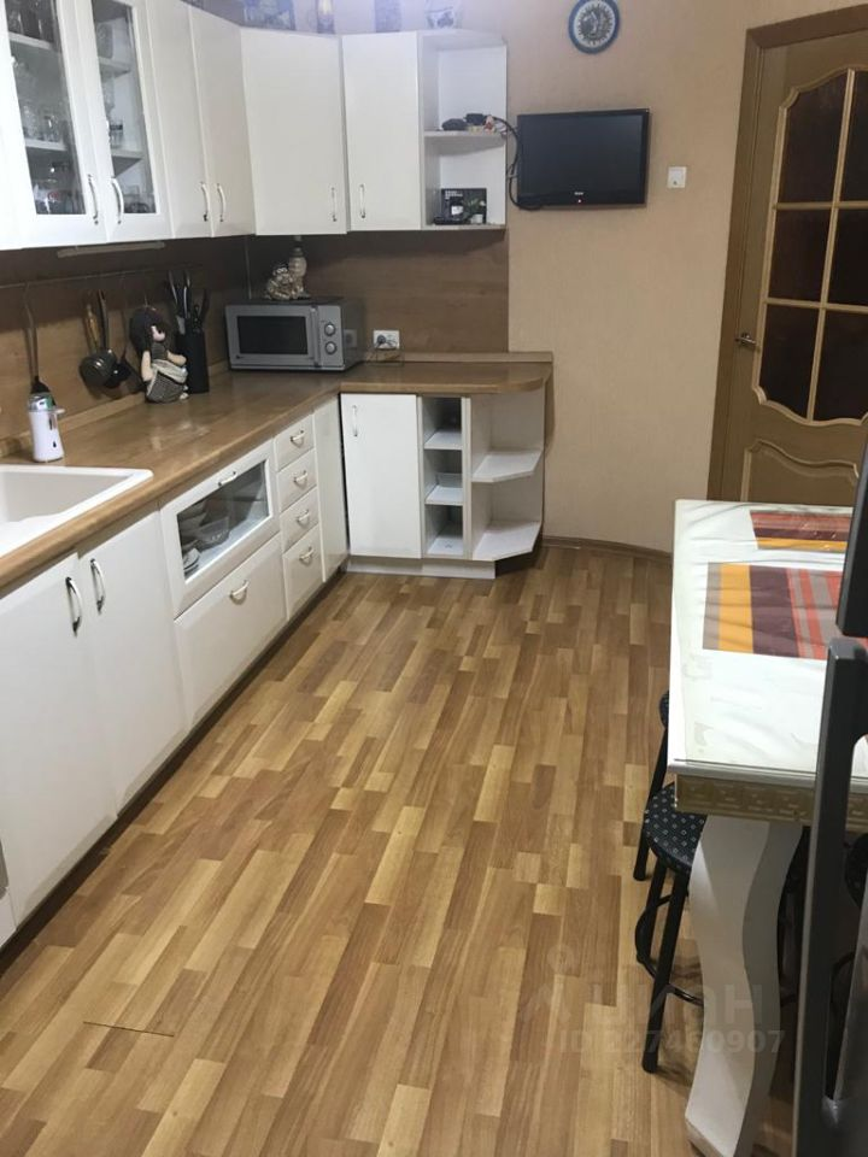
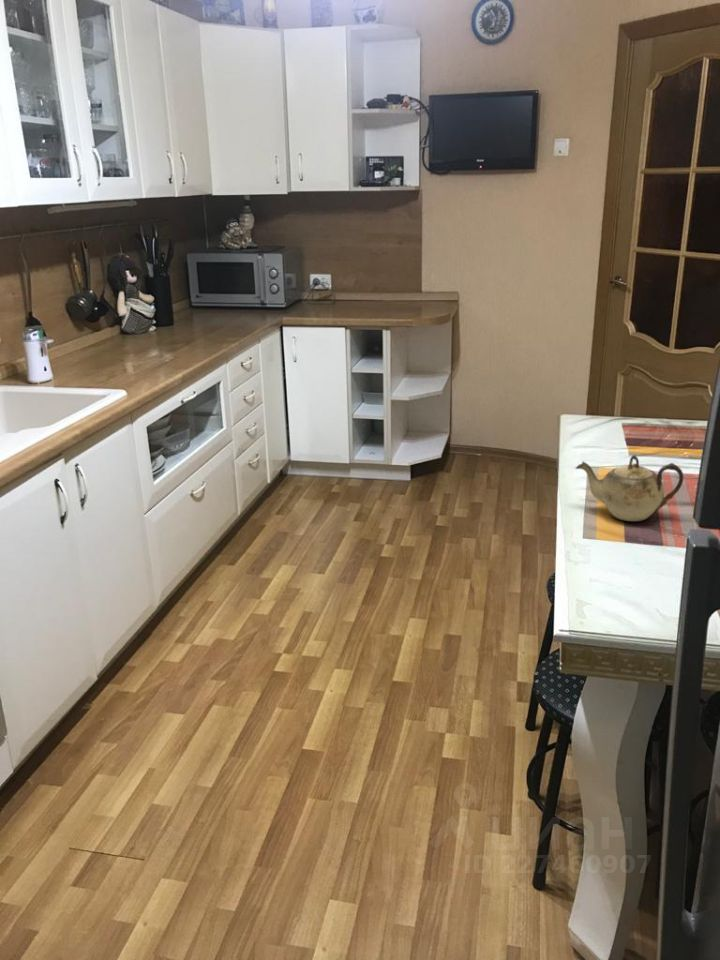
+ teapot (626, 485)
